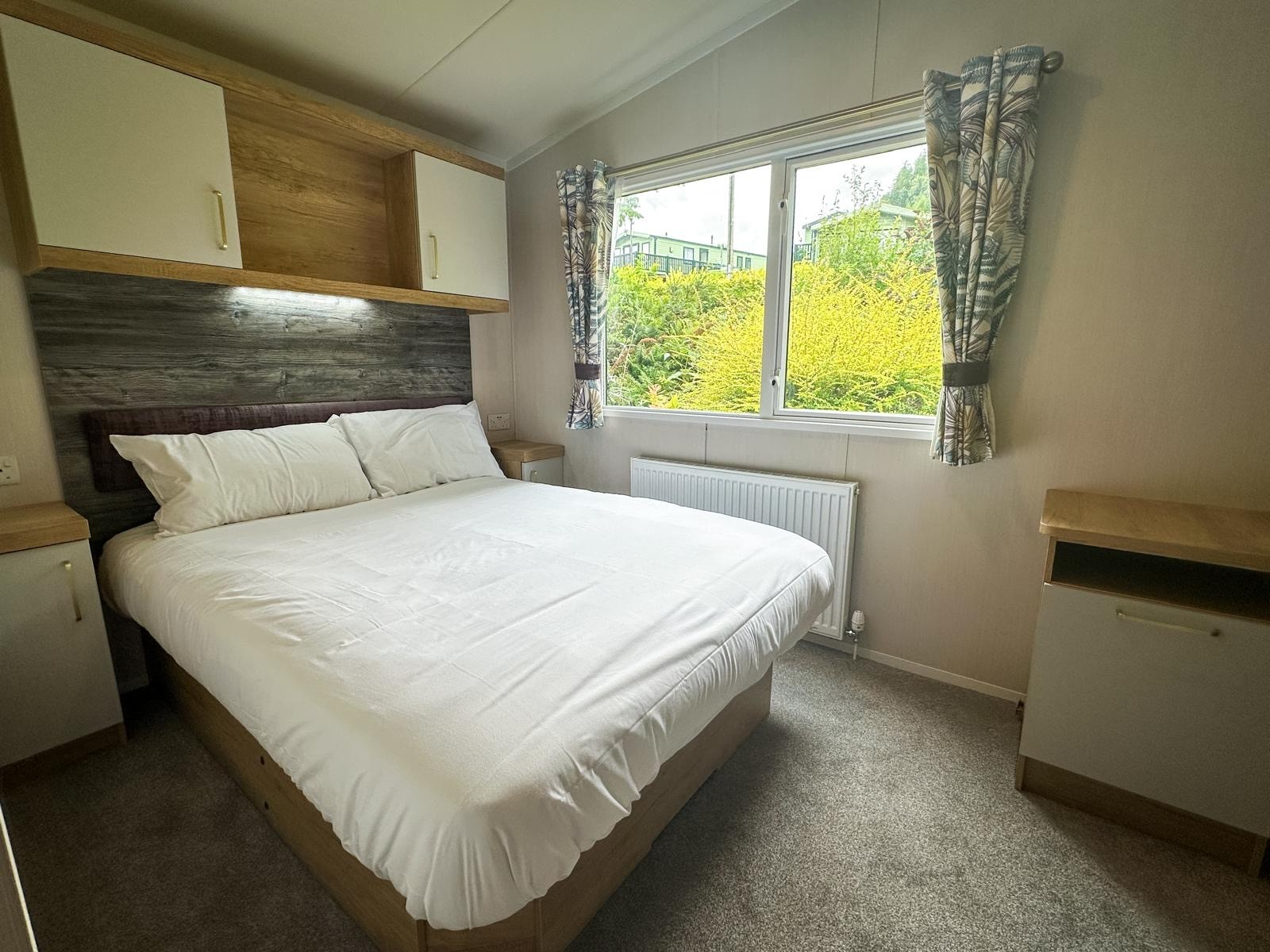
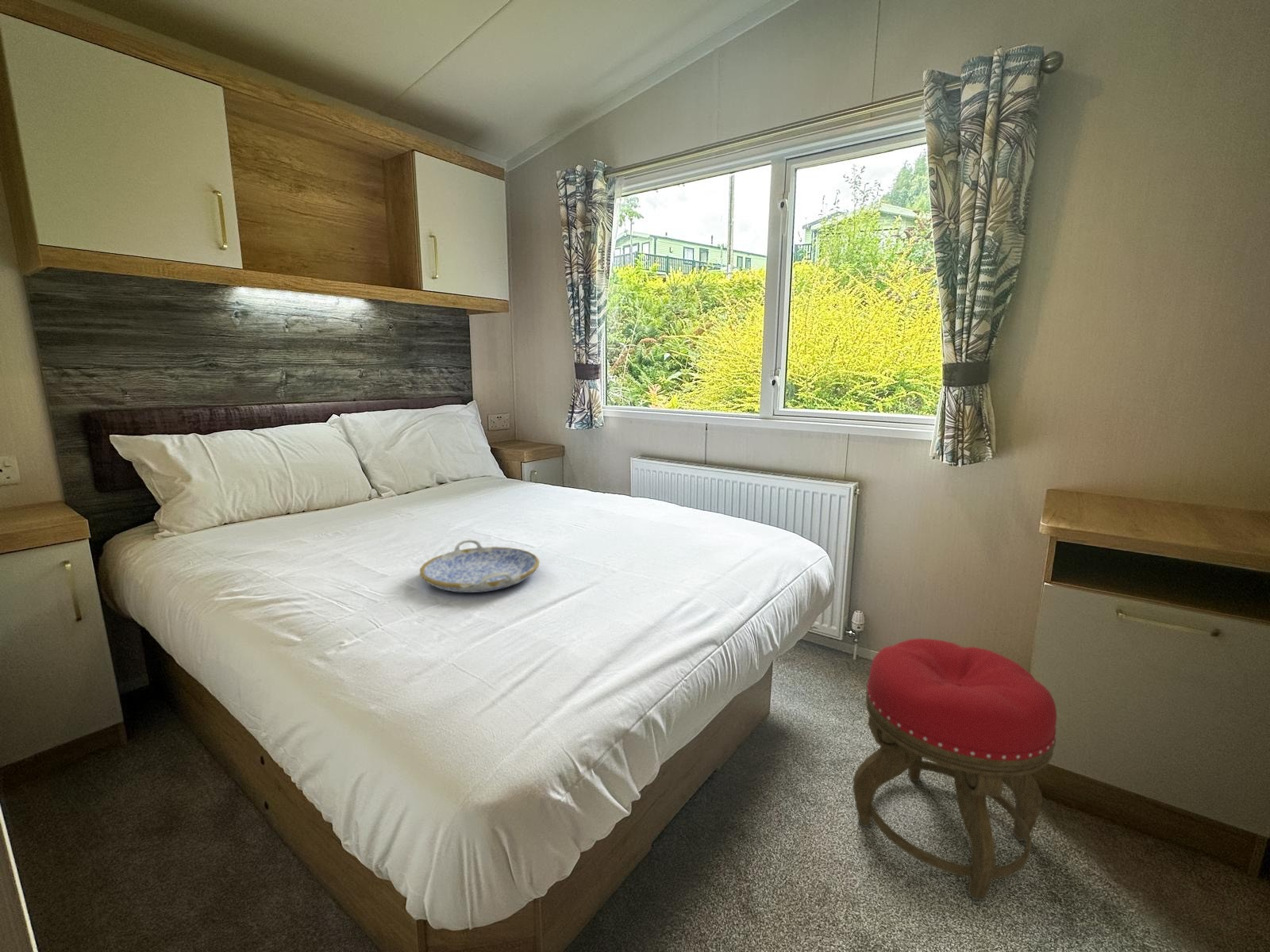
+ stool (949, 750)
+ serving tray (481, 566)
